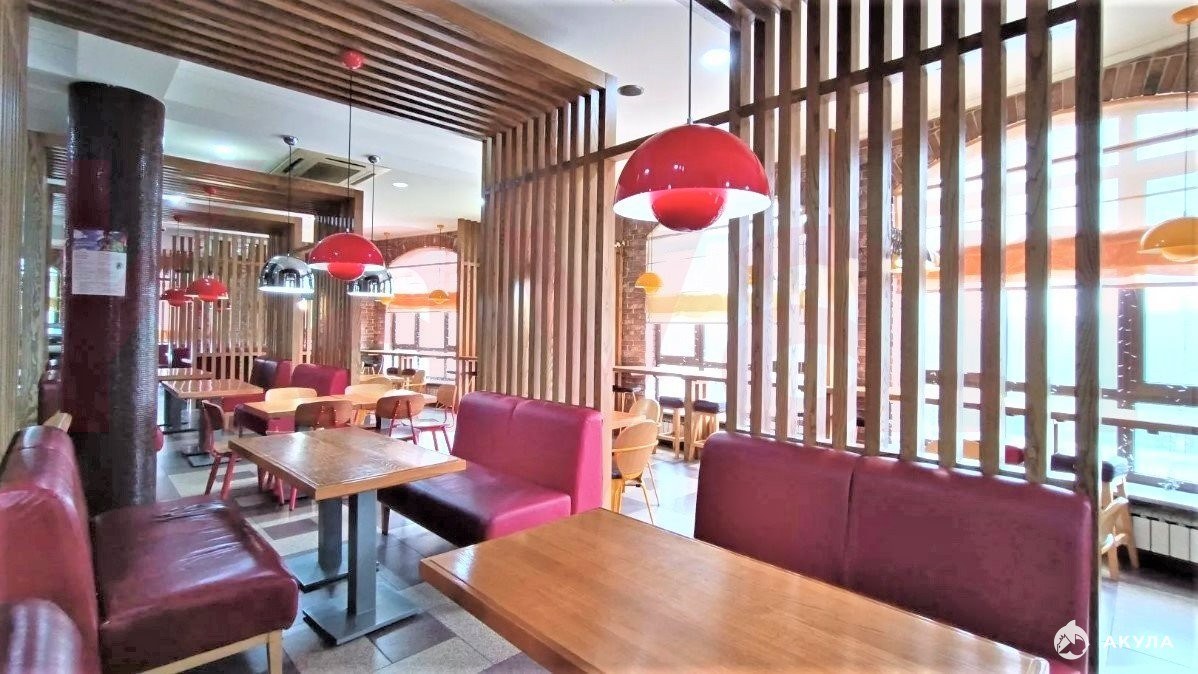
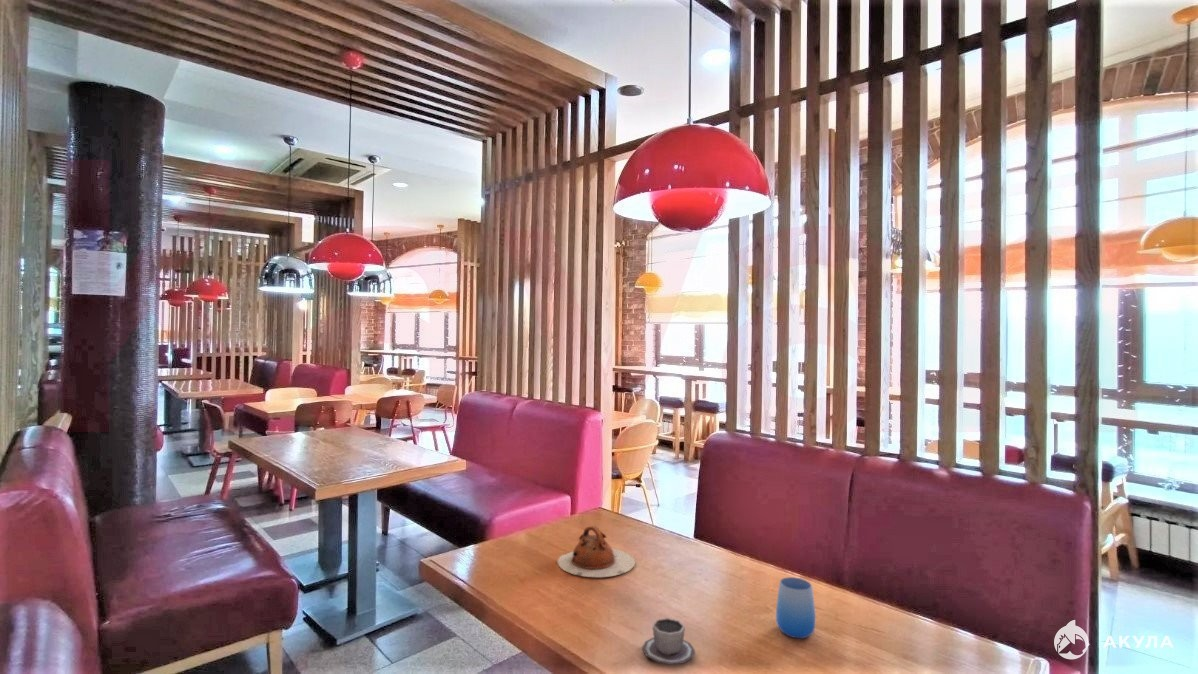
+ cup (795, 607)
+ cup (668, 639)
+ teapot (596, 543)
